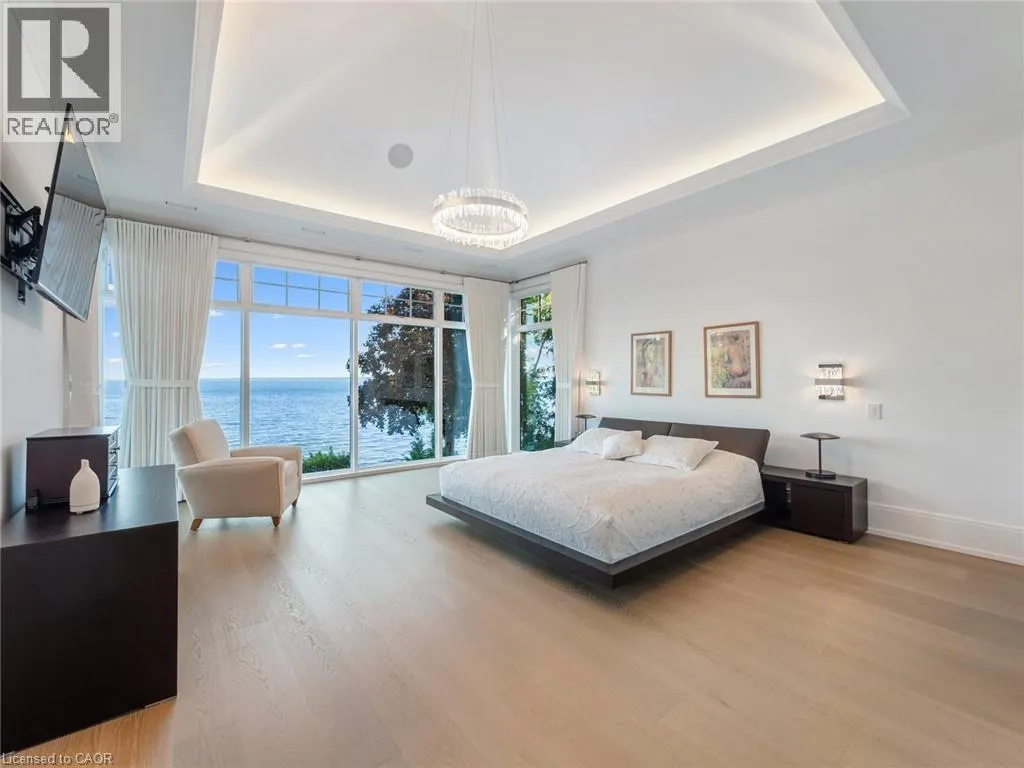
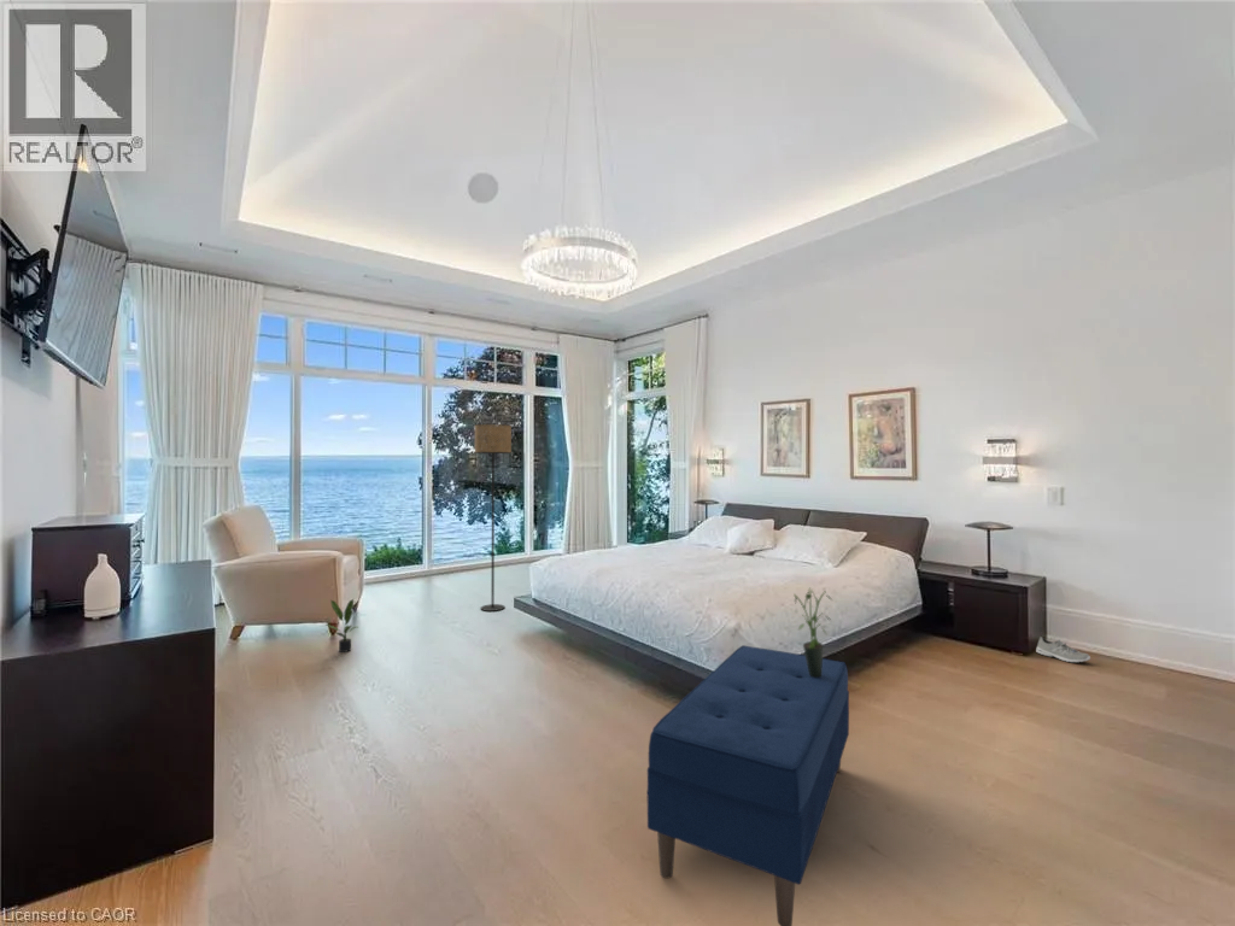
+ potted plant (343, 622)
+ floor lamp (492, 516)
+ sneaker (1061, 649)
+ potted plant (815, 631)
+ bench (762, 752)
